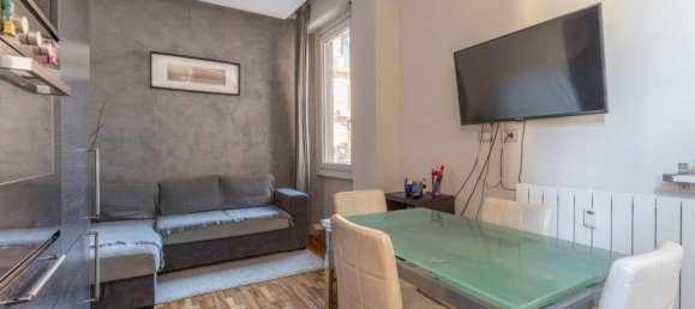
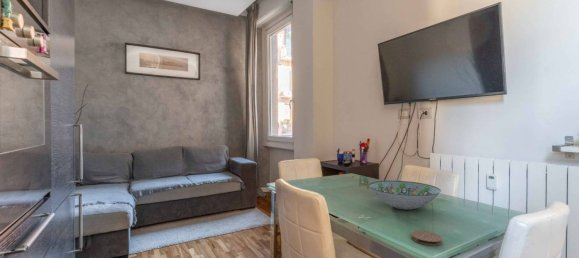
+ decorative bowl (403, 197)
+ coaster (426, 237)
